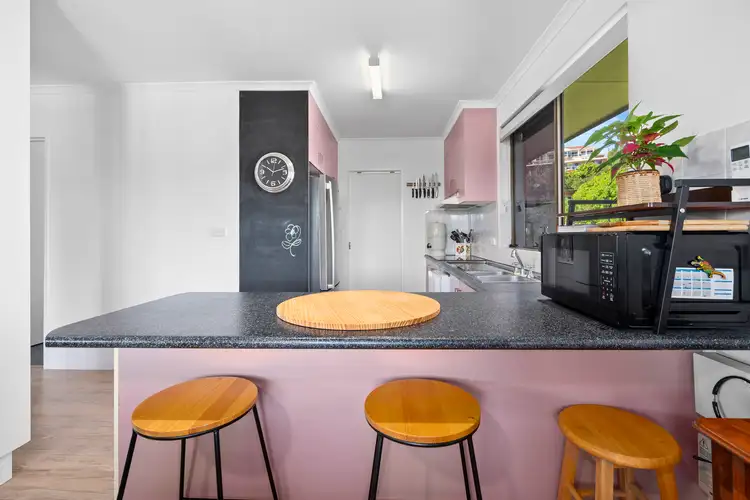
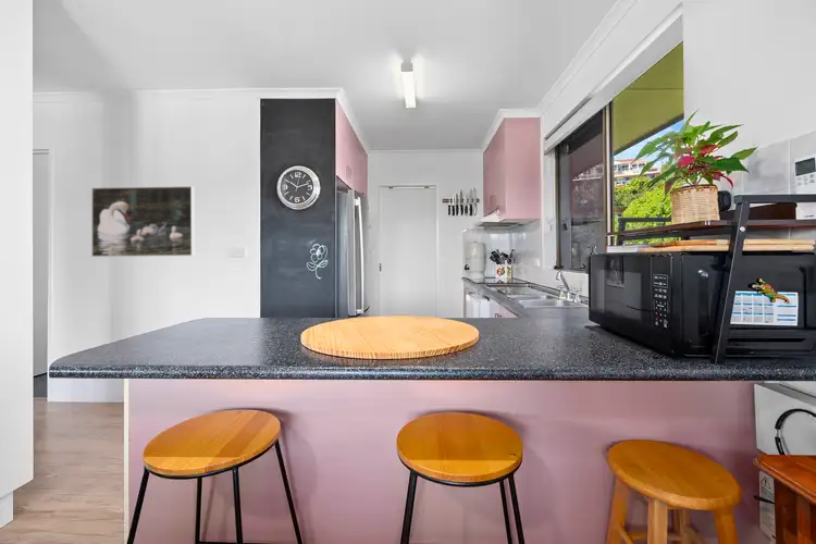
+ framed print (143, 221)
